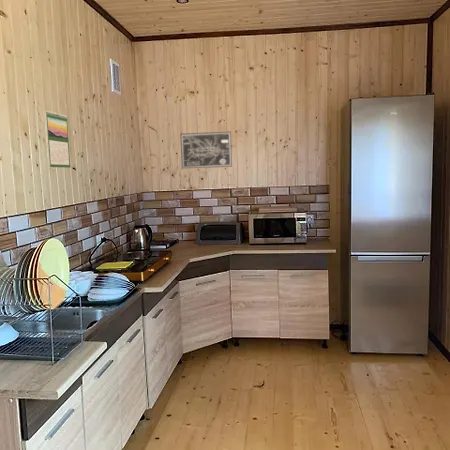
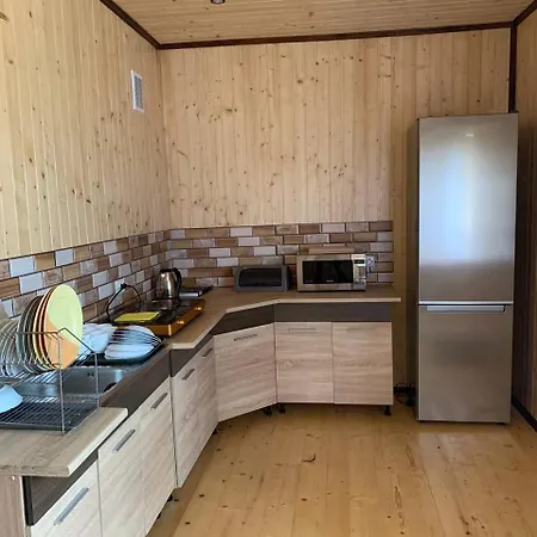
- calendar (58, 139)
- wall art (206, 150)
